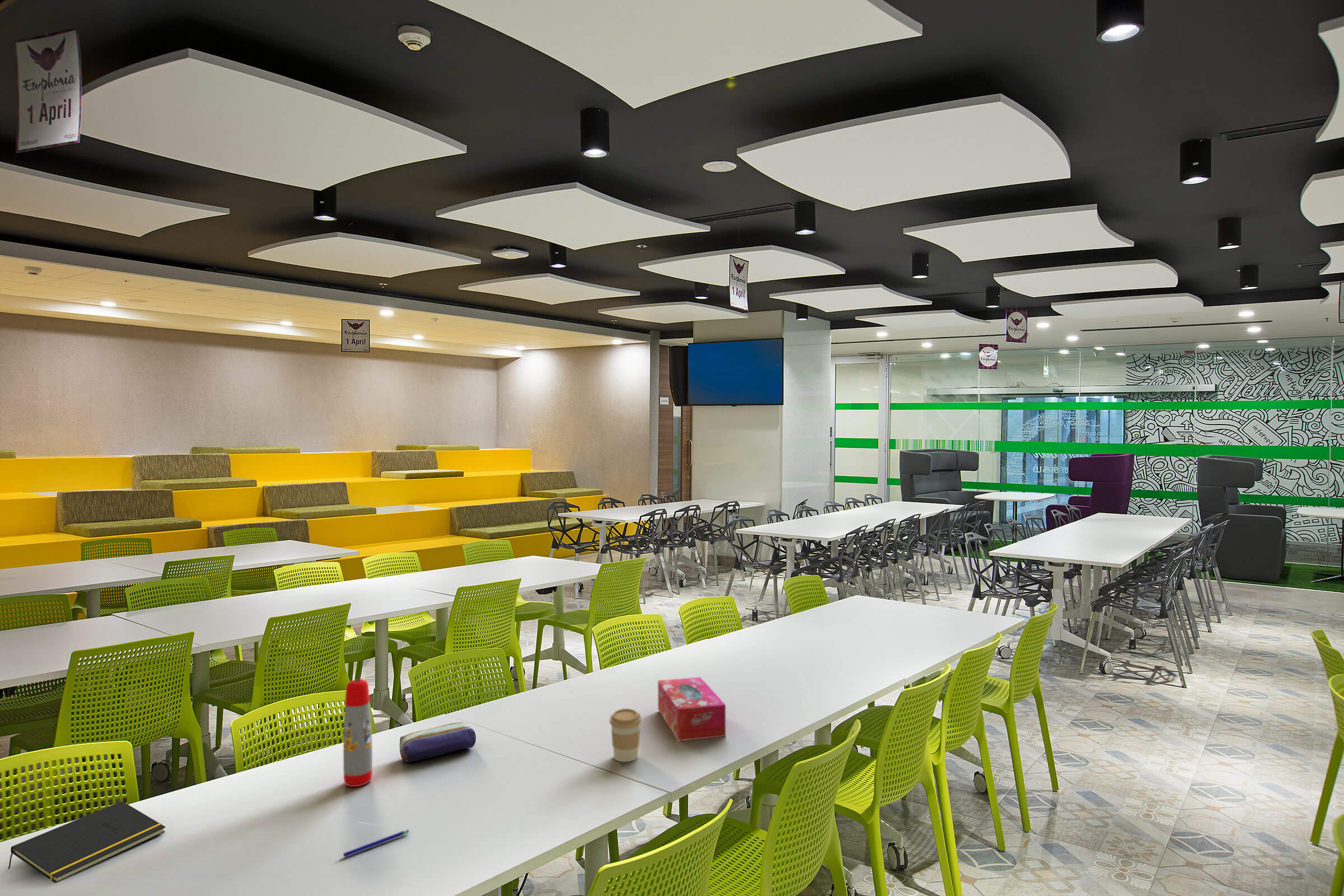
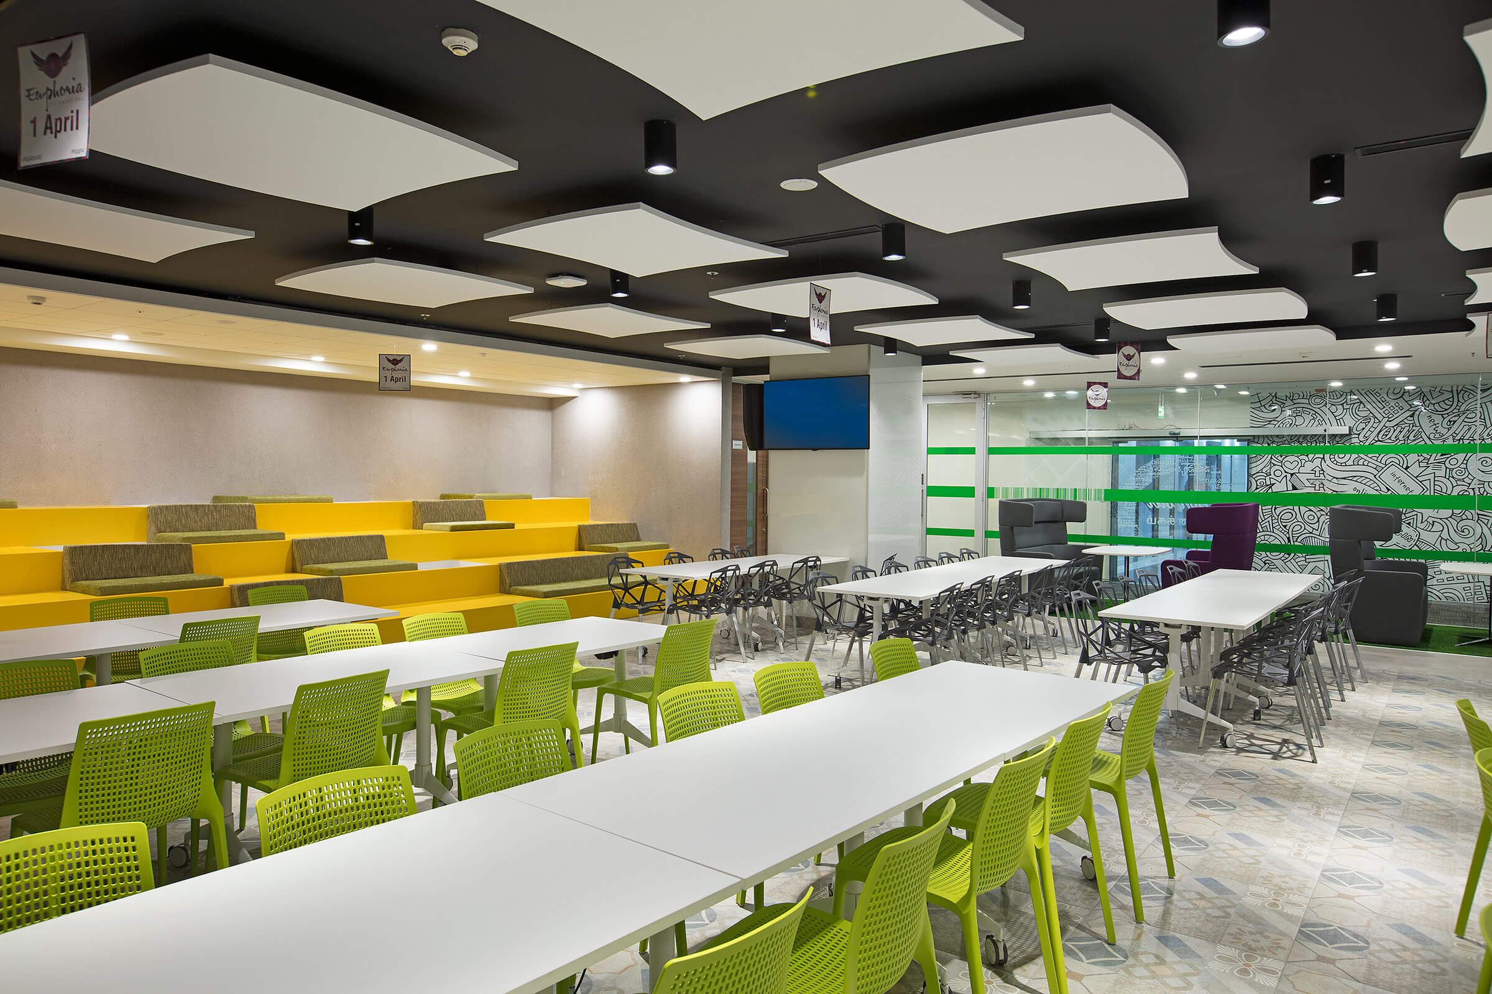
- water bottle (357, 731)
- tissue box (690, 707)
- pen (377, 843)
- notepad (91, 839)
- coffee cup (626, 735)
- pencil case (438, 741)
